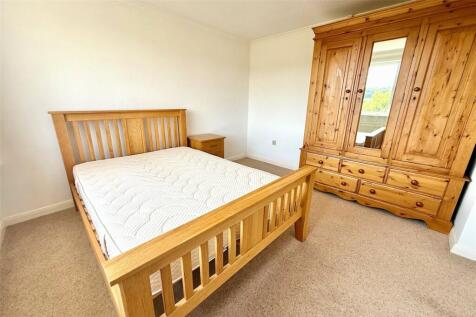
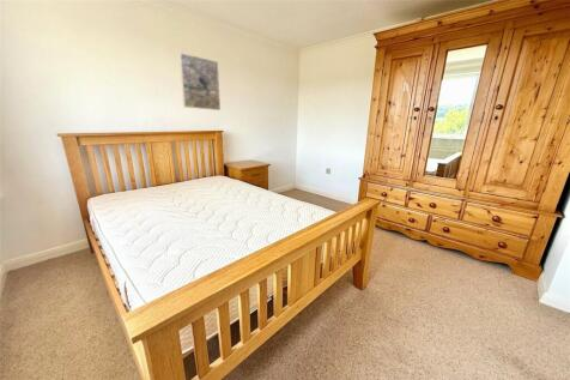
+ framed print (201, 84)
